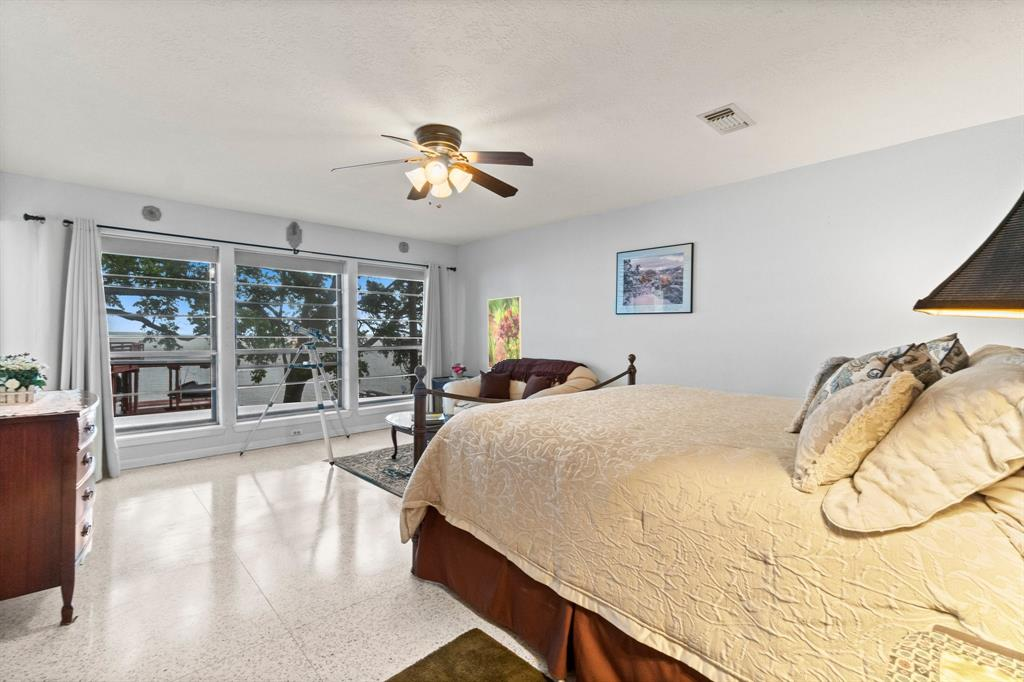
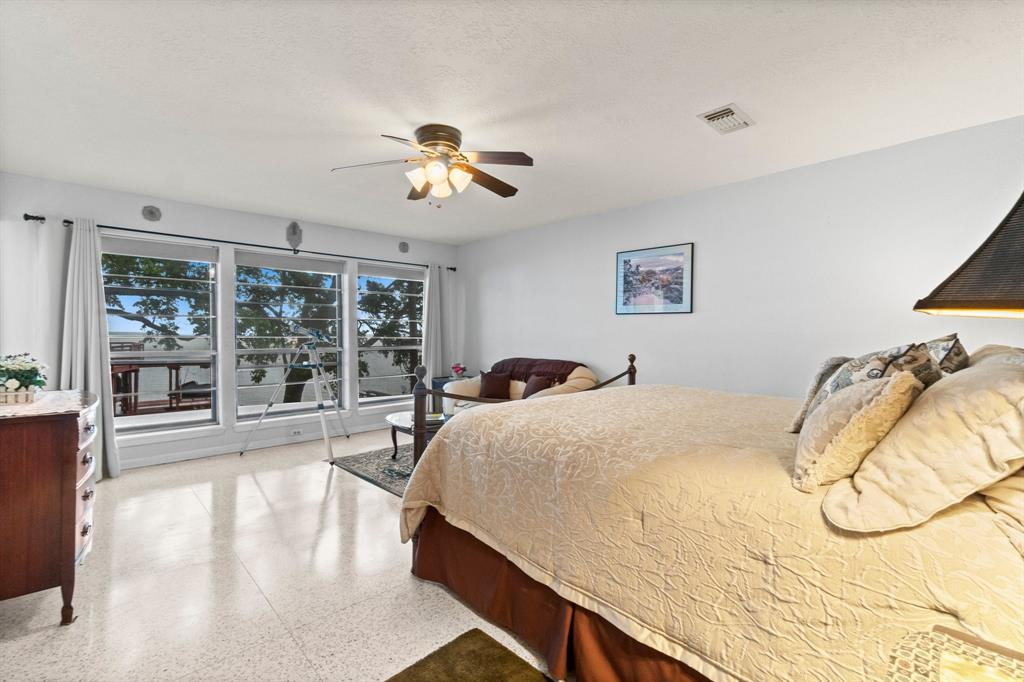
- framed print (504, 333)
